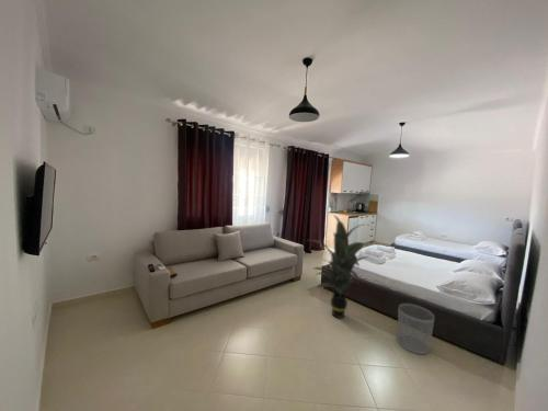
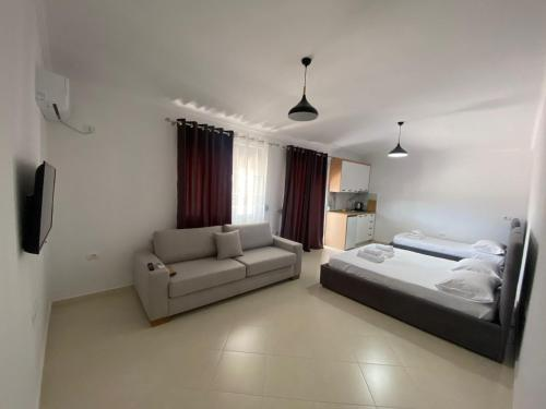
- indoor plant (339, 264)
- waste bin (413, 327)
